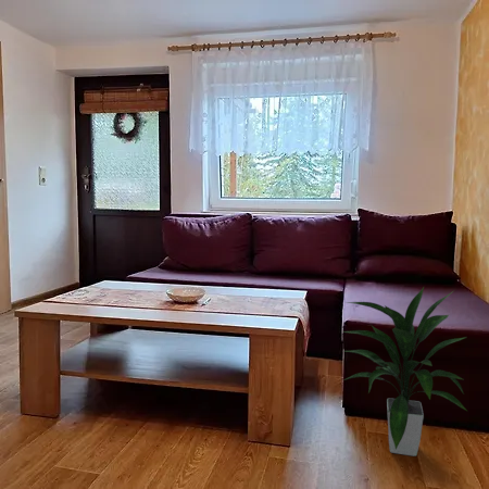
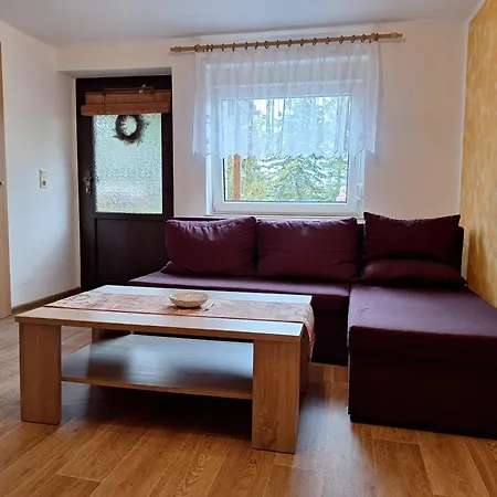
- indoor plant (403, 369)
